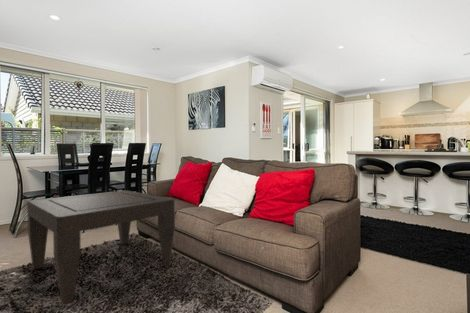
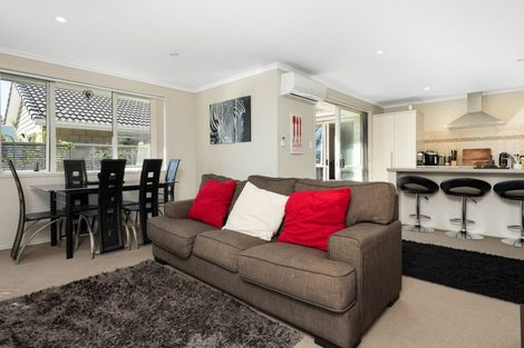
- coffee table (102, 226)
